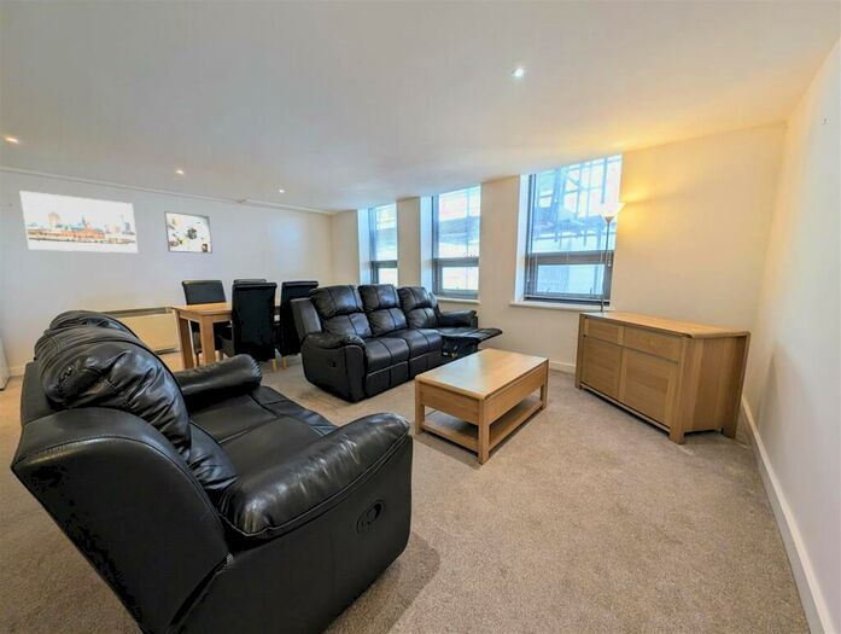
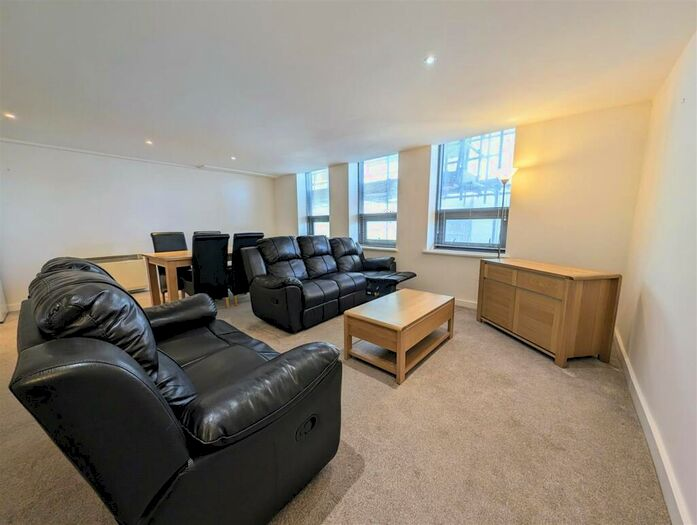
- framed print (189, 233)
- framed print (84, 225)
